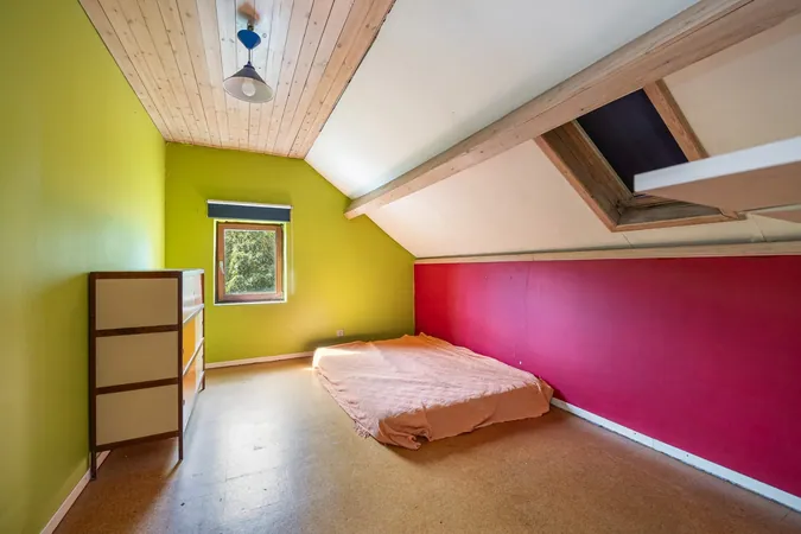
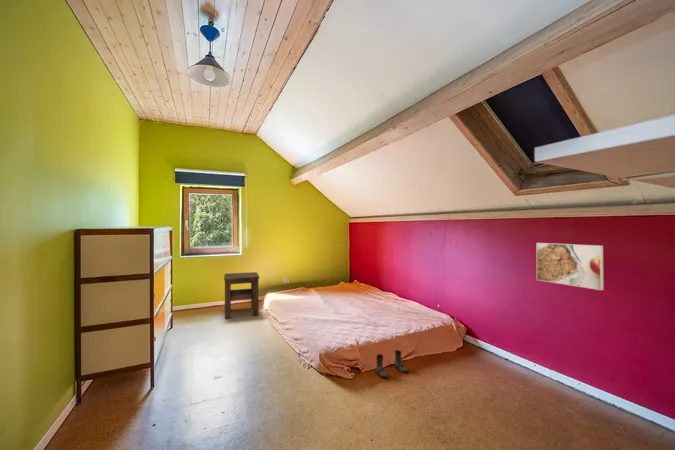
+ side table (241, 293)
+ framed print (567, 264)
+ boots (395, 363)
